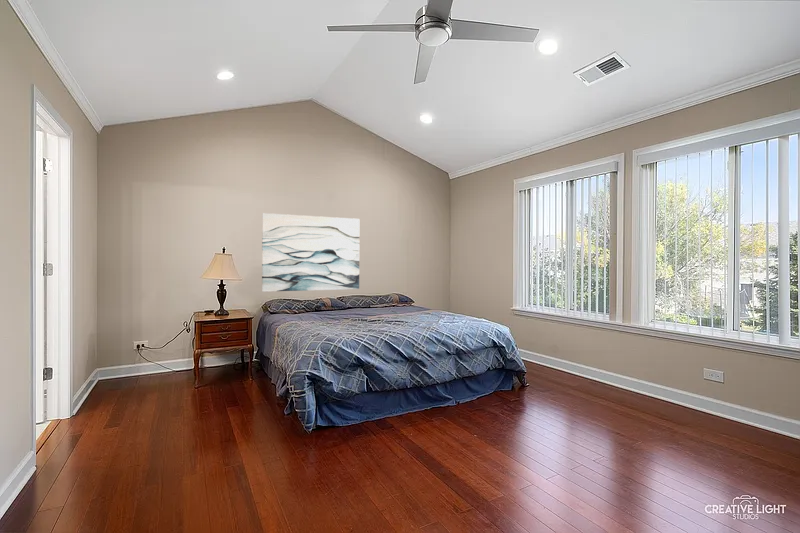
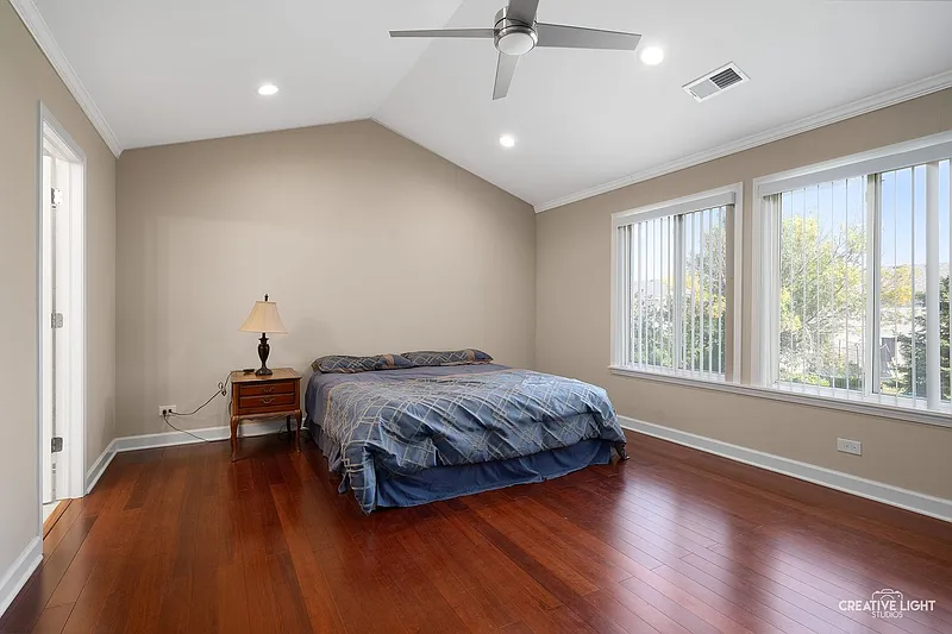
- wall art (313, 253)
